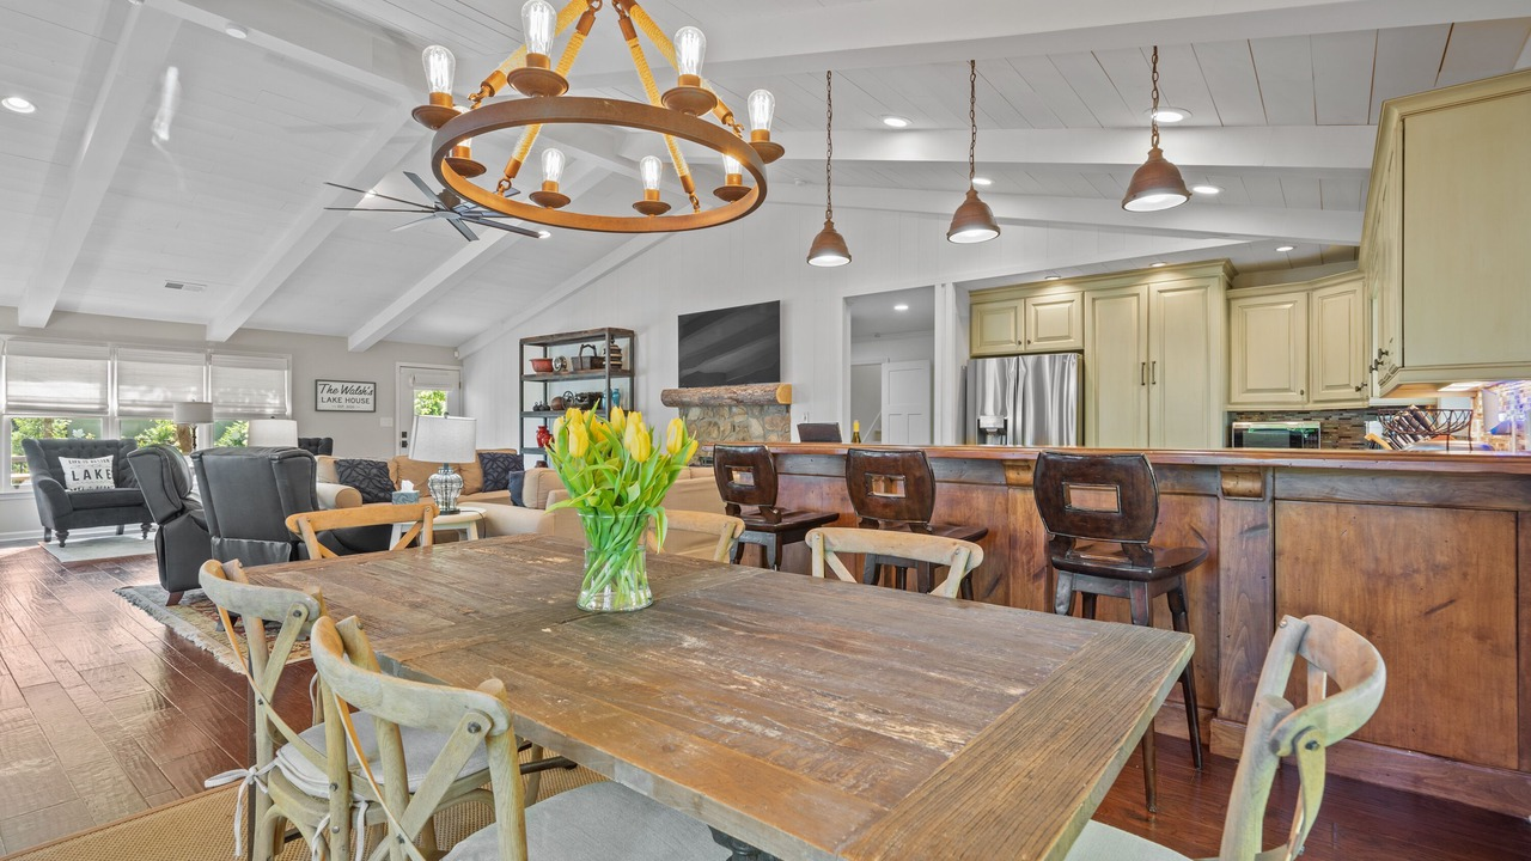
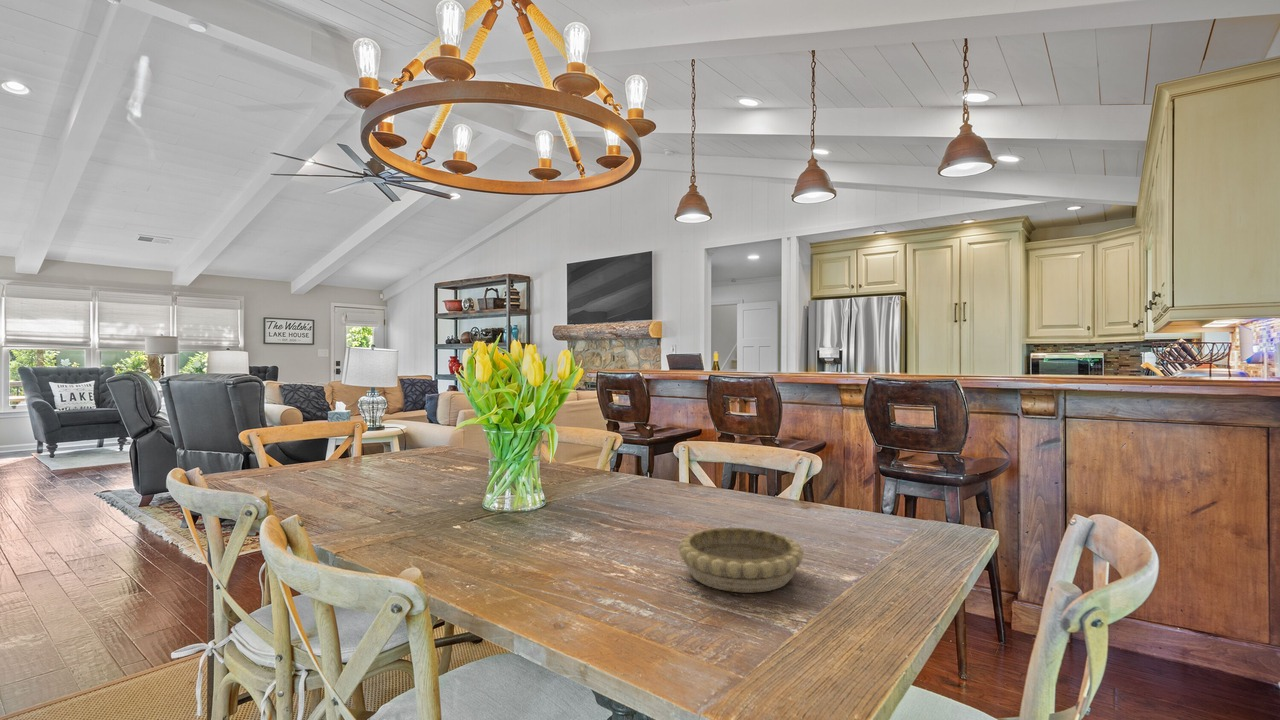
+ decorative bowl (739, 557)
